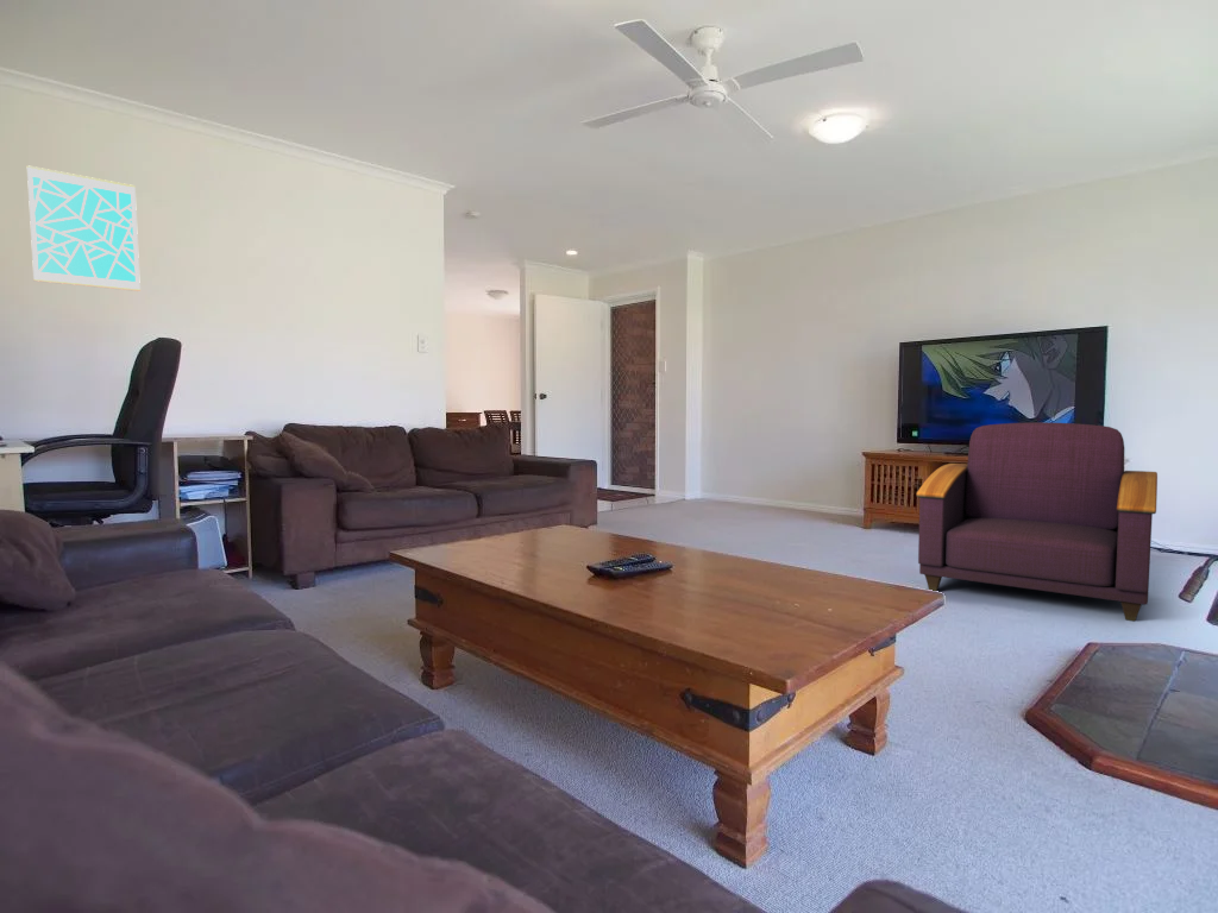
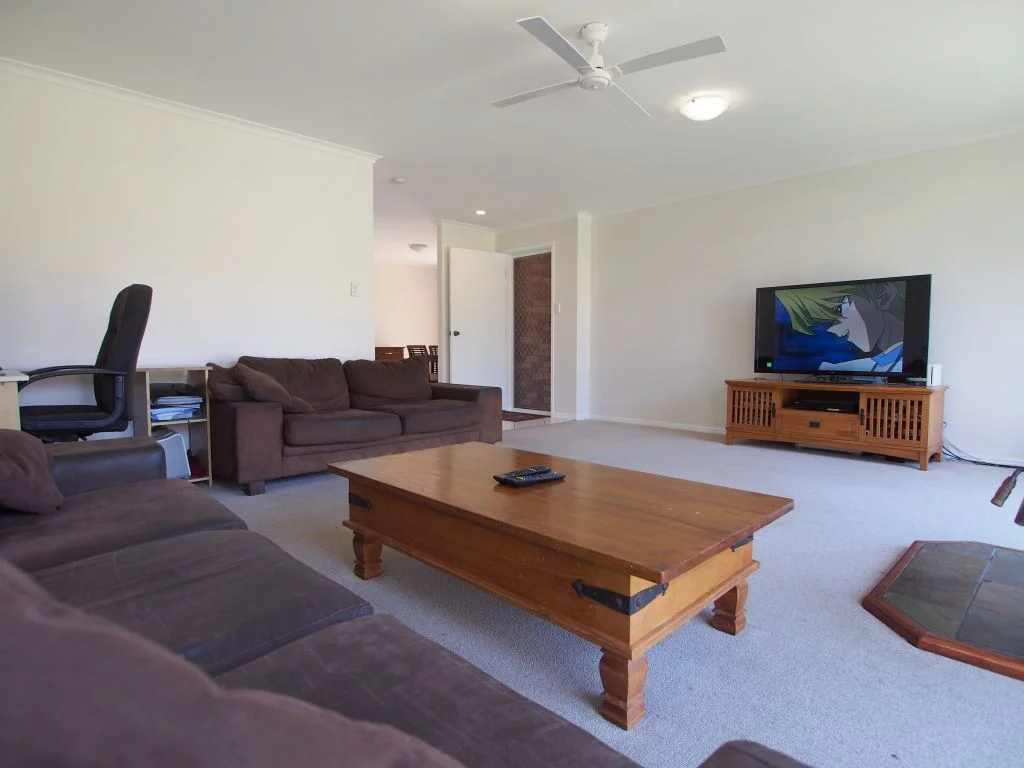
- armchair (1035, 508)
- wall art (86, 231)
